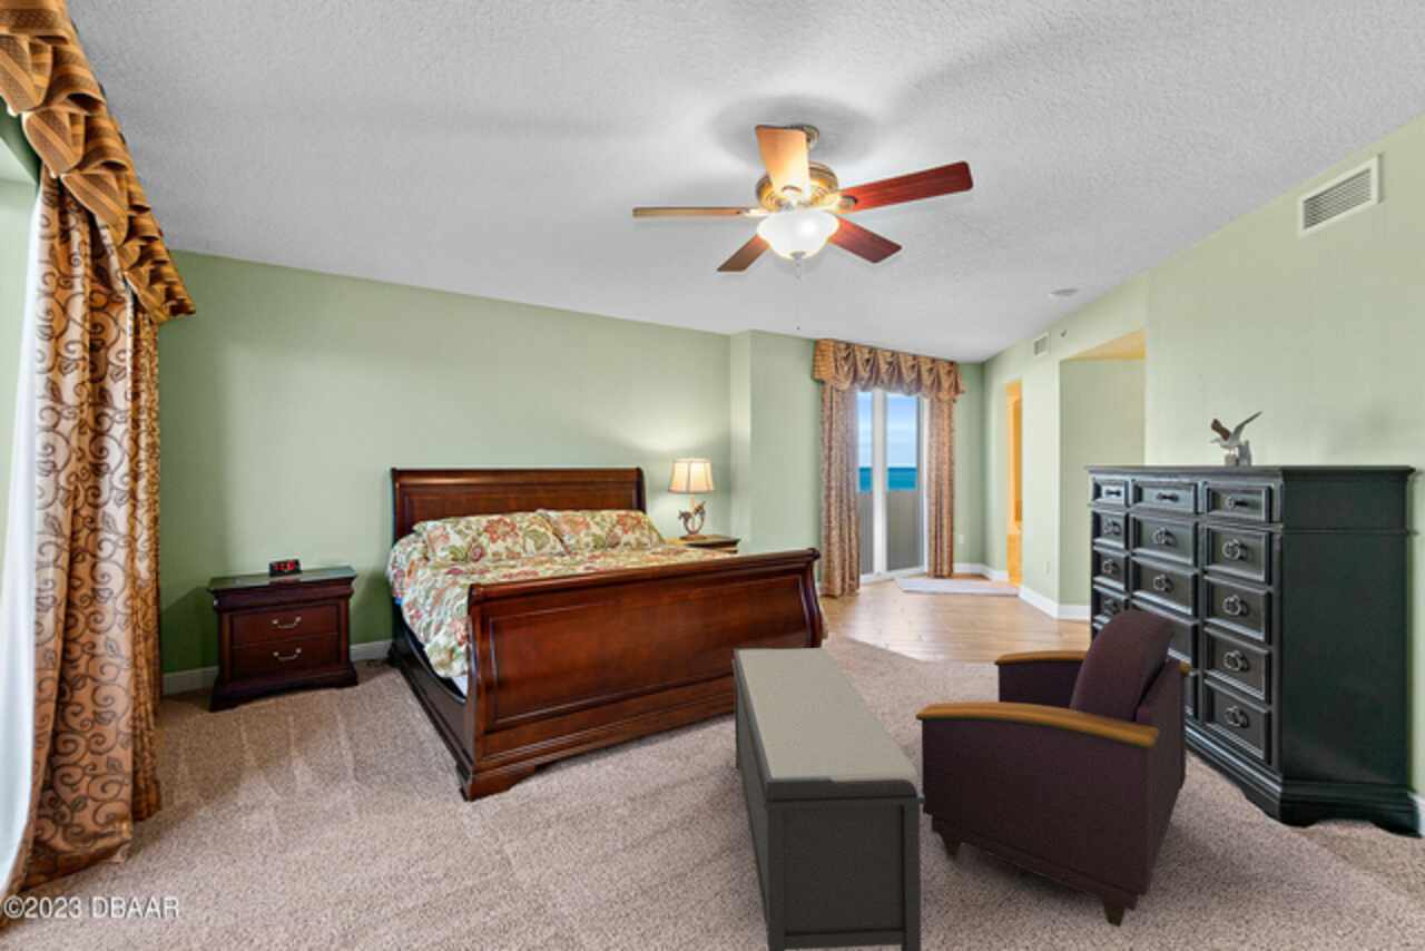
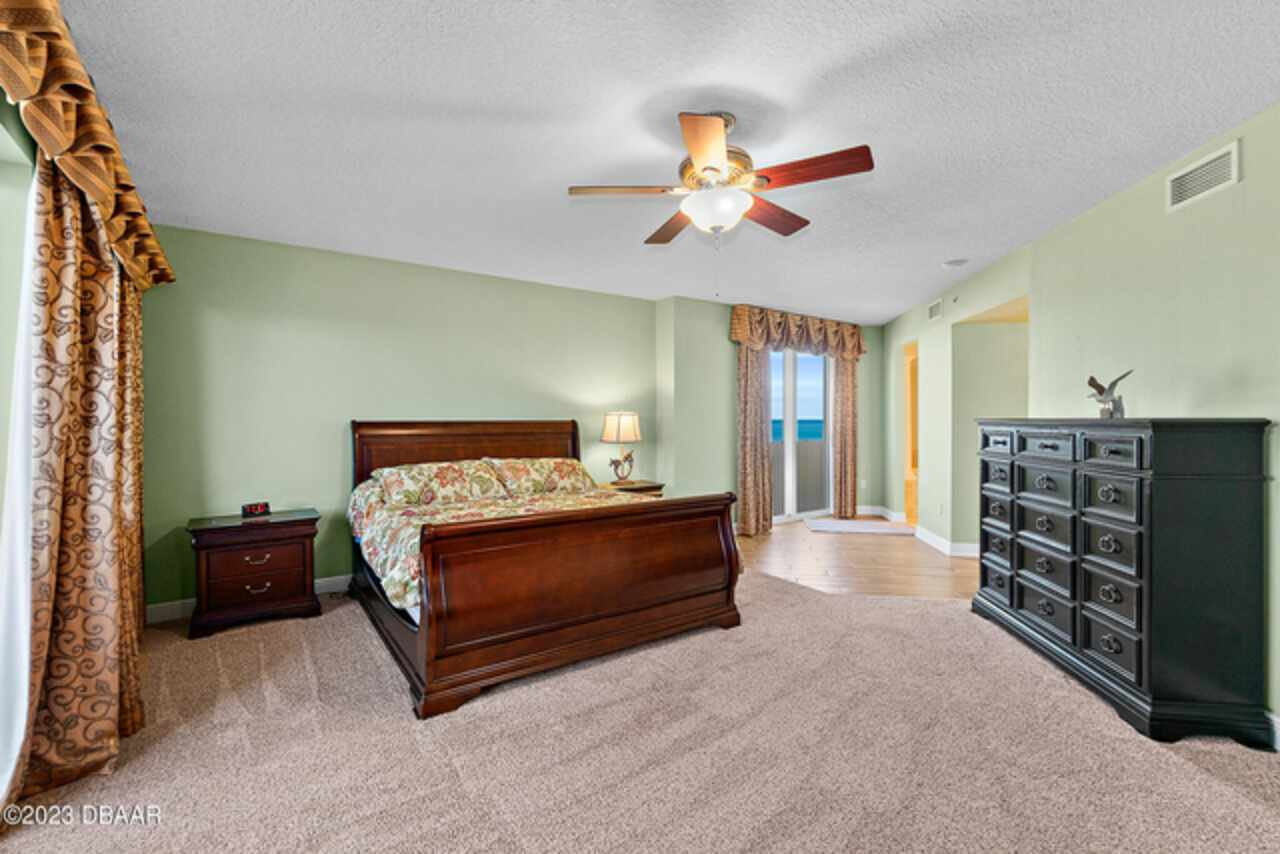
- armchair (1059, 722)
- bench (803, 769)
